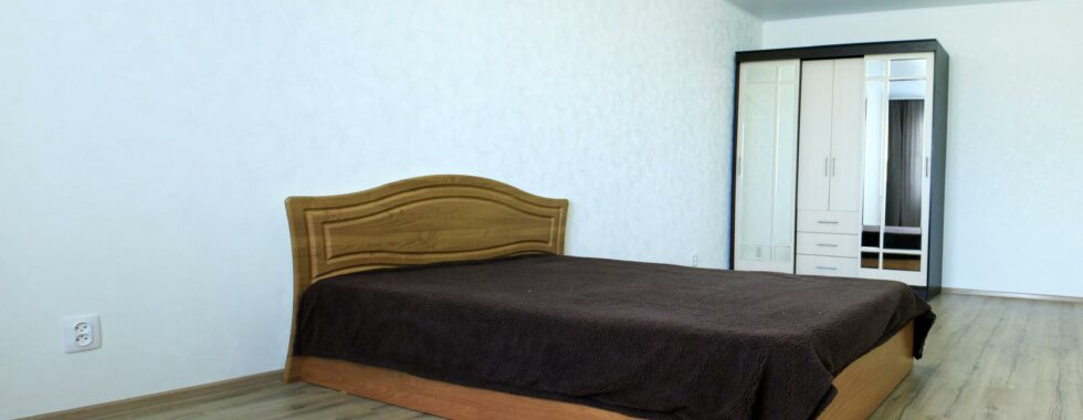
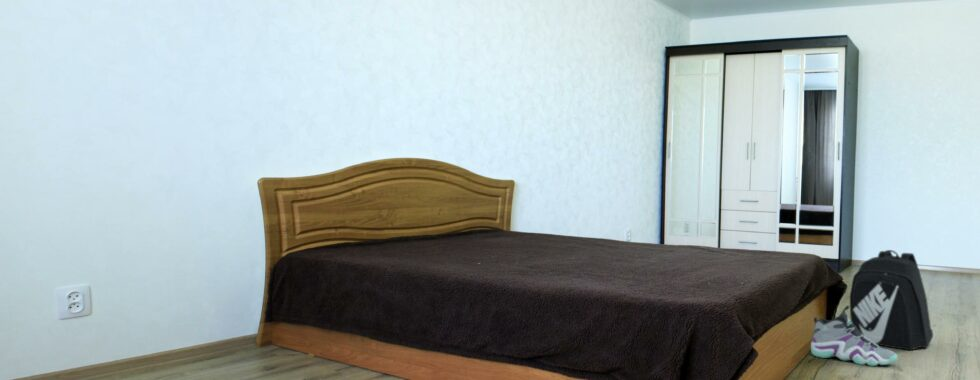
+ backpack (892, 295)
+ sneaker (853, 333)
